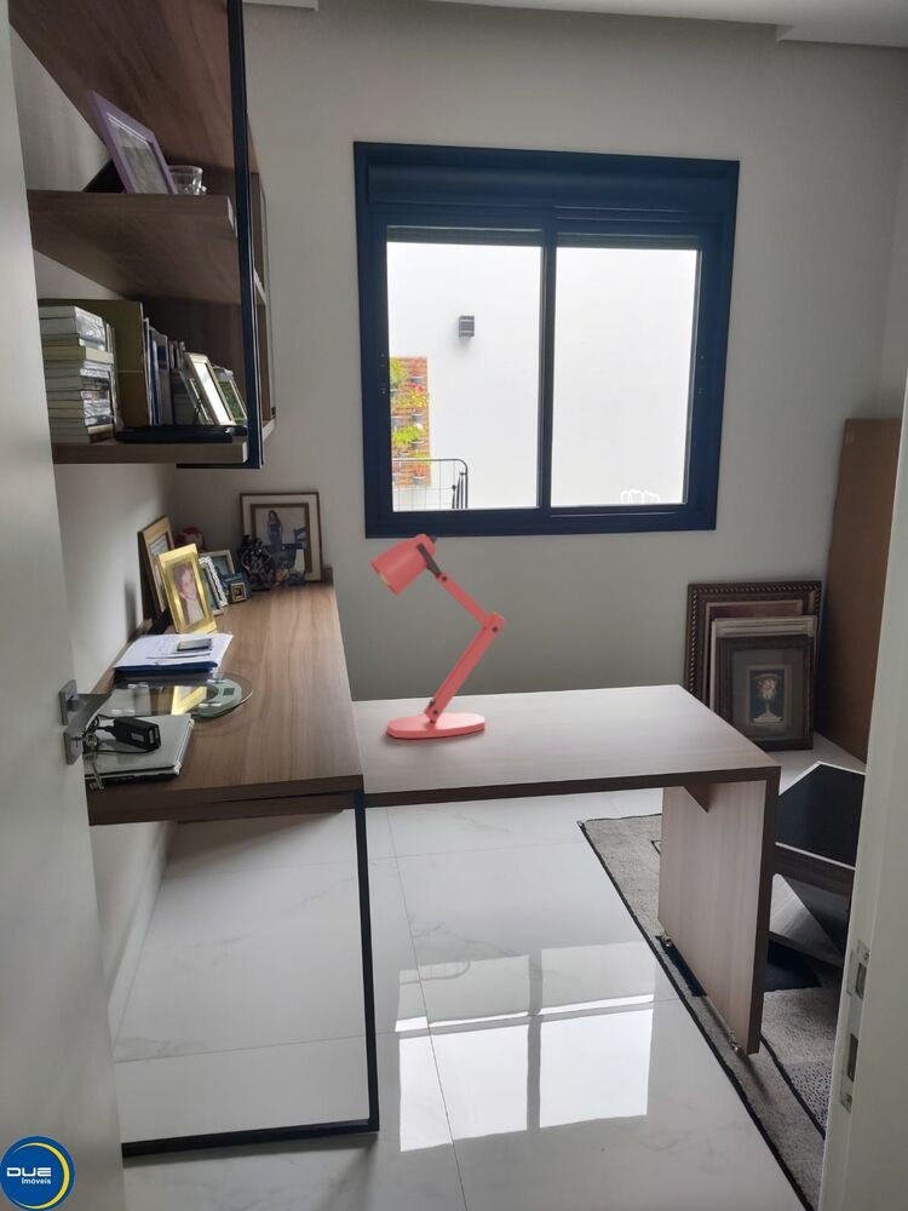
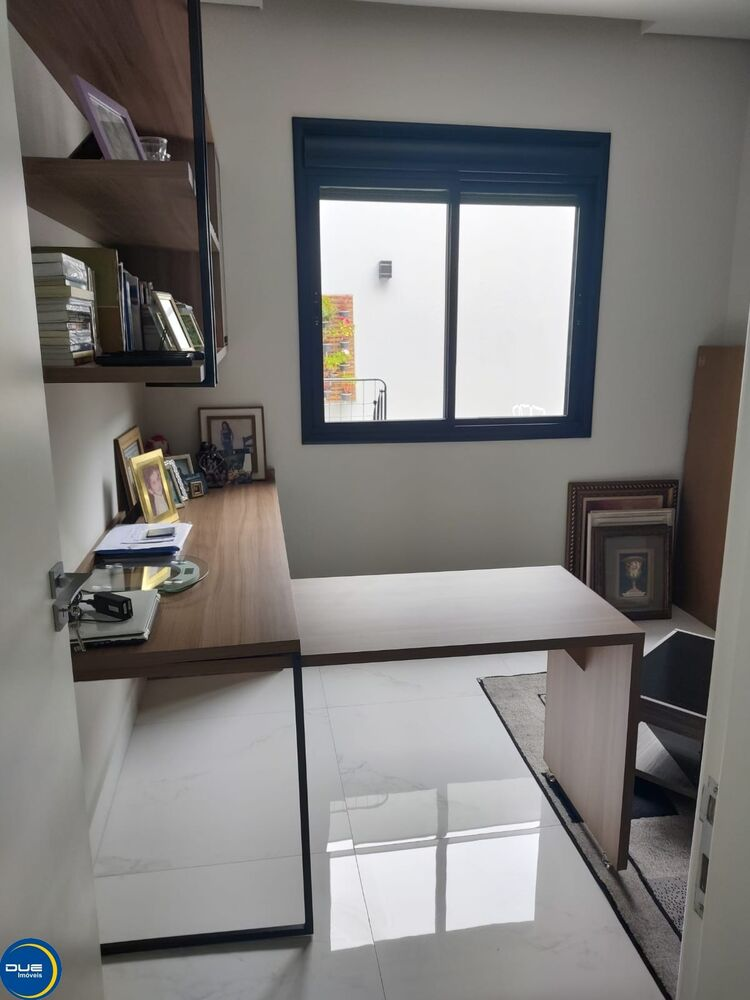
- desk lamp (465, 650)
